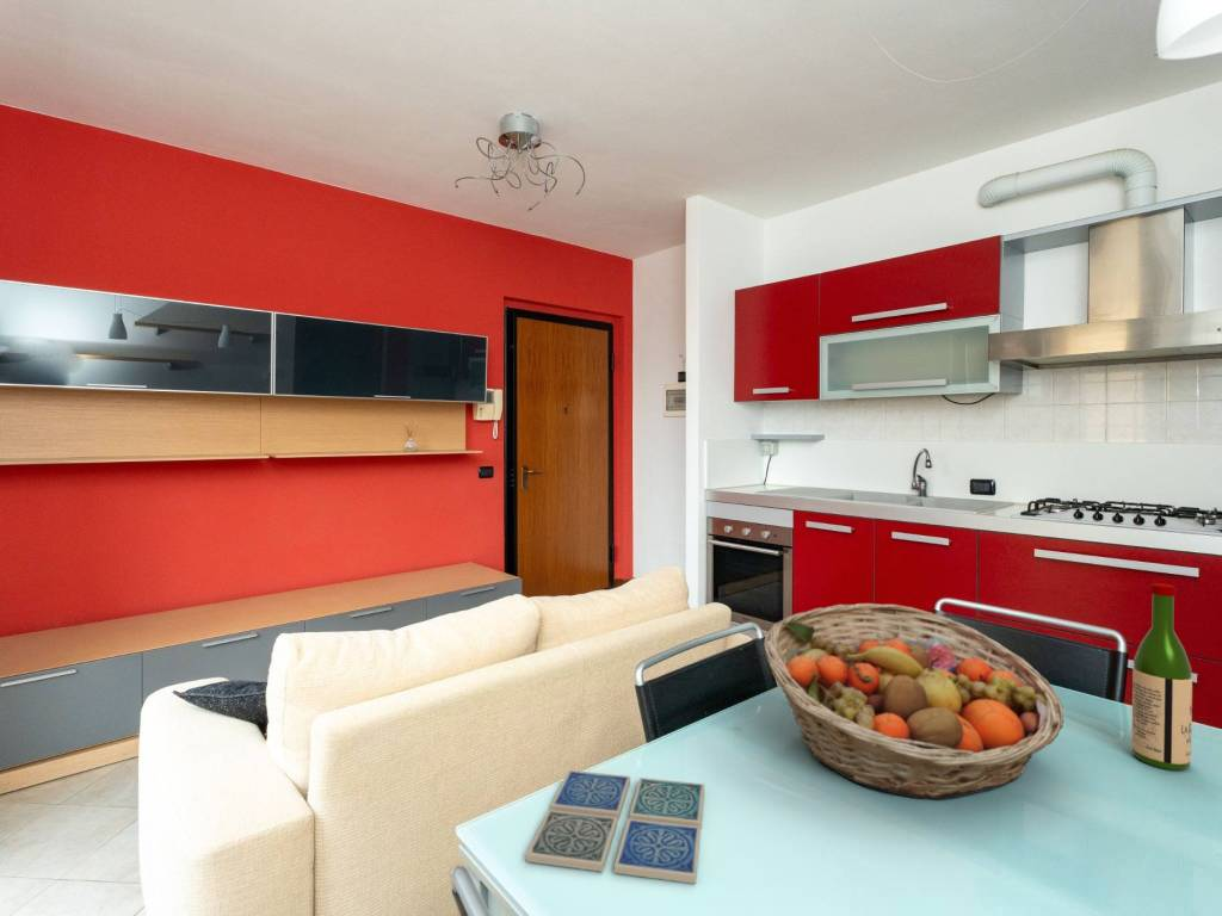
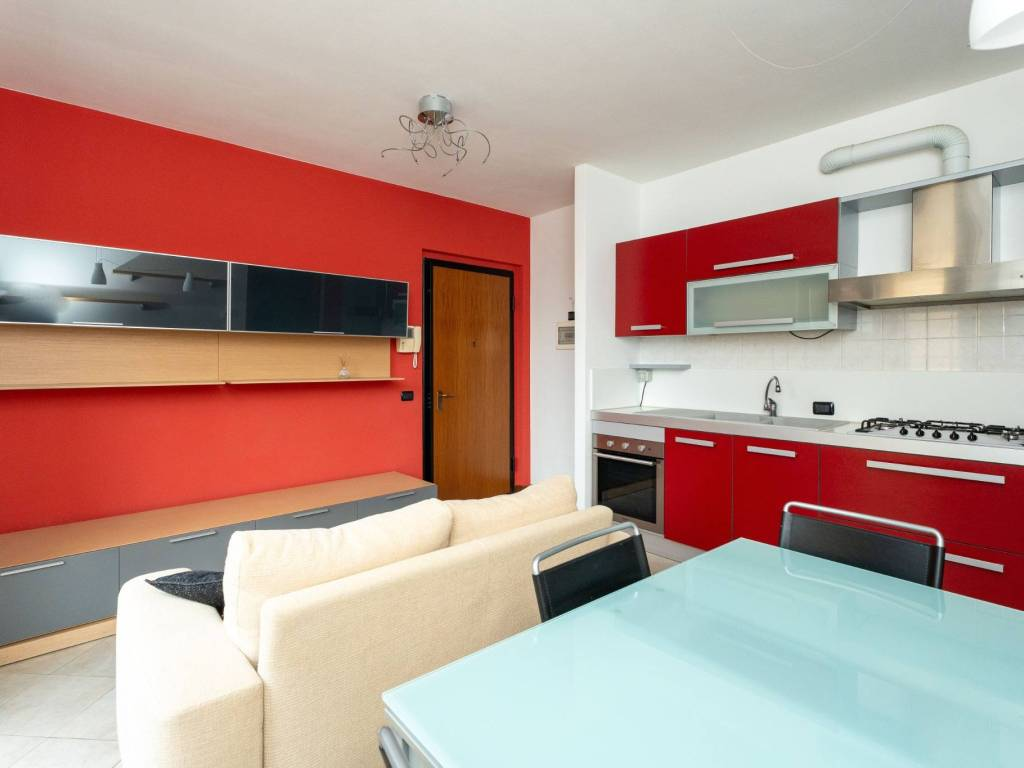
- drink coaster (627, 821)
- wine bottle (1161, 673)
- fruit basket (903, 689)
